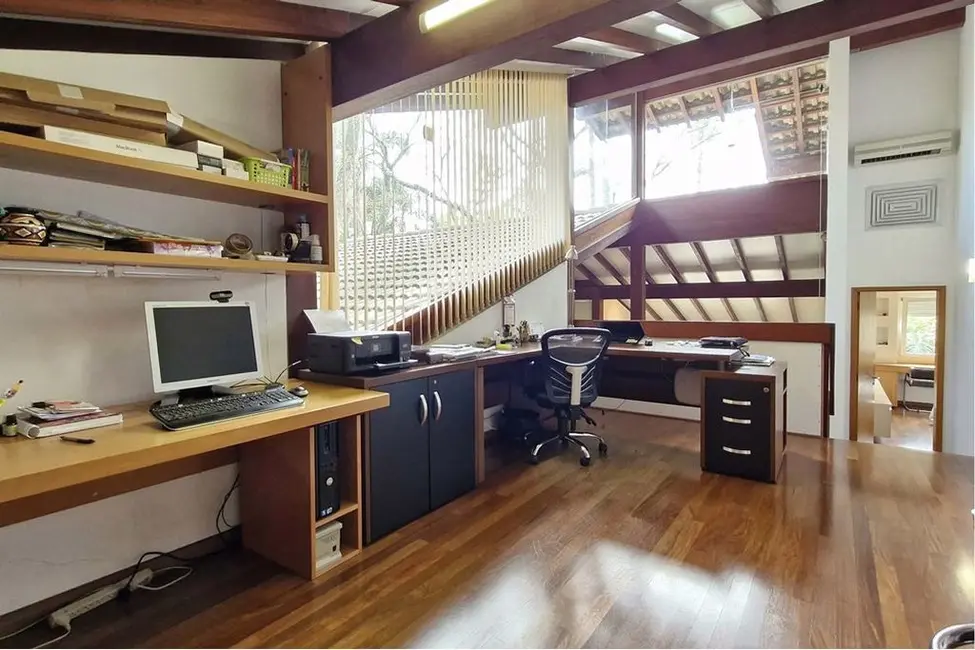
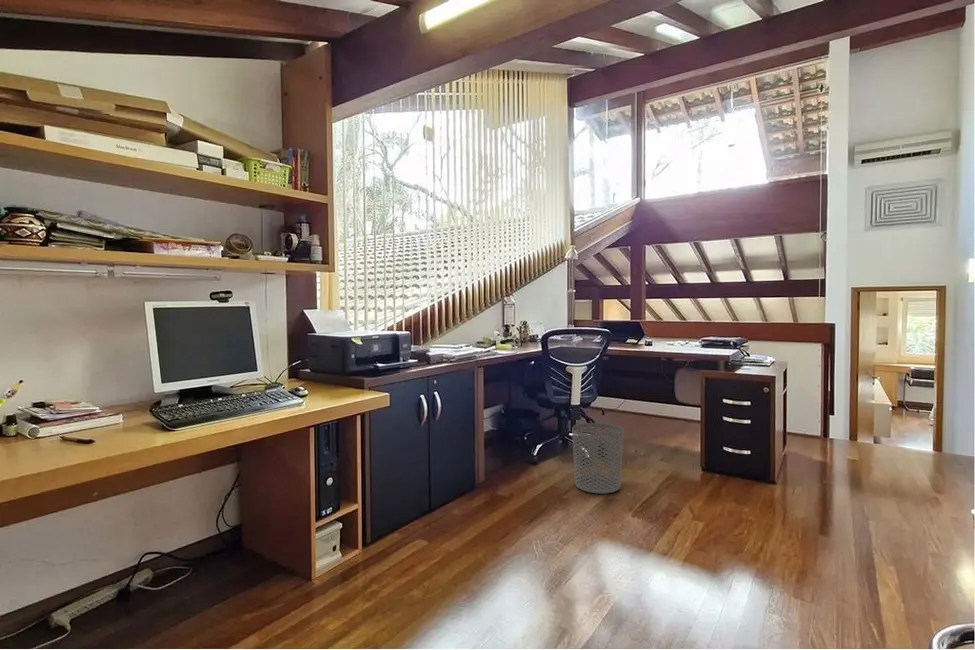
+ waste bin (597, 457)
